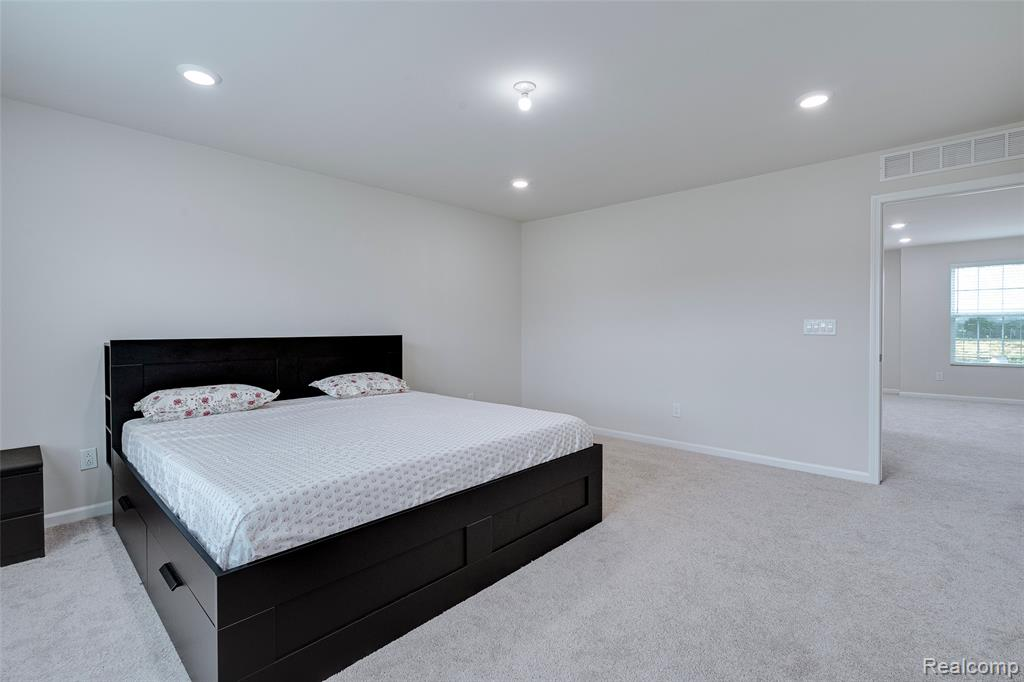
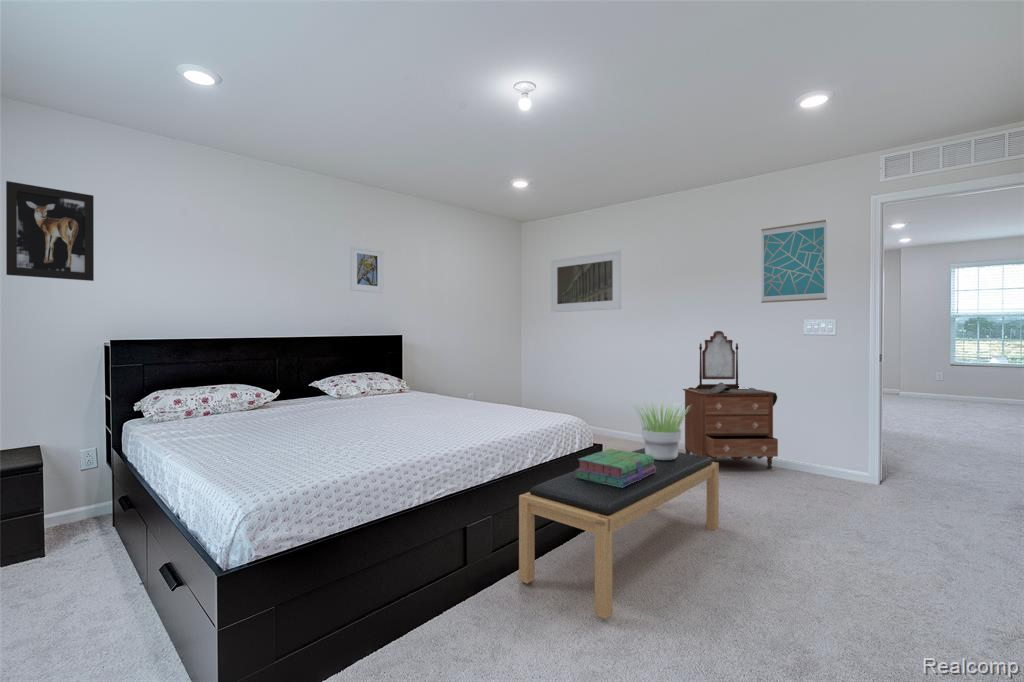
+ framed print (583, 283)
+ bench (630, 509)
+ stack of books (616, 466)
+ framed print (367, 269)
+ wall art (792, 262)
+ wall art (51, 233)
+ dresser (728, 397)
+ potted plant (661, 430)
